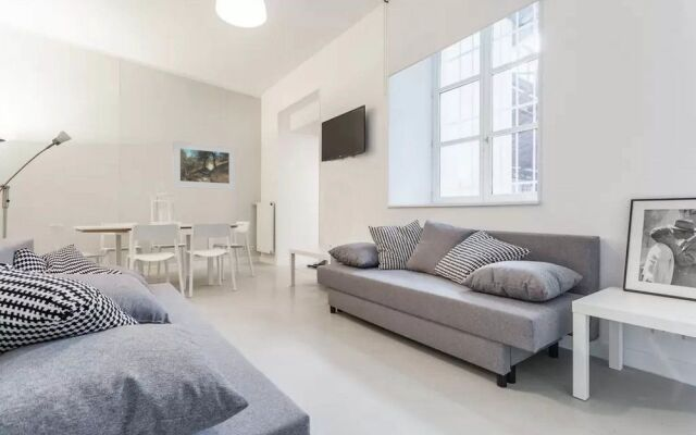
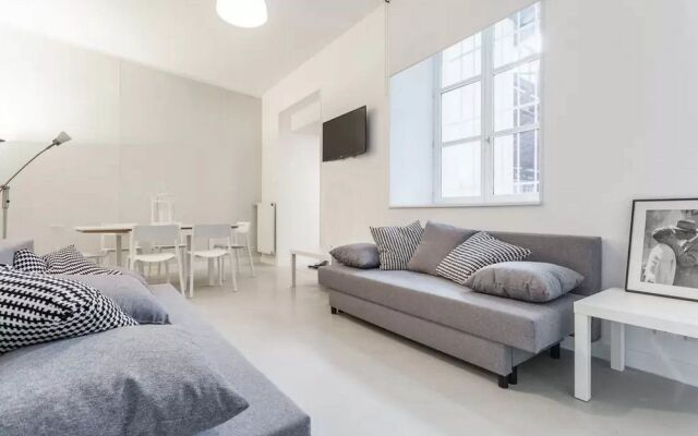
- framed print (204, 166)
